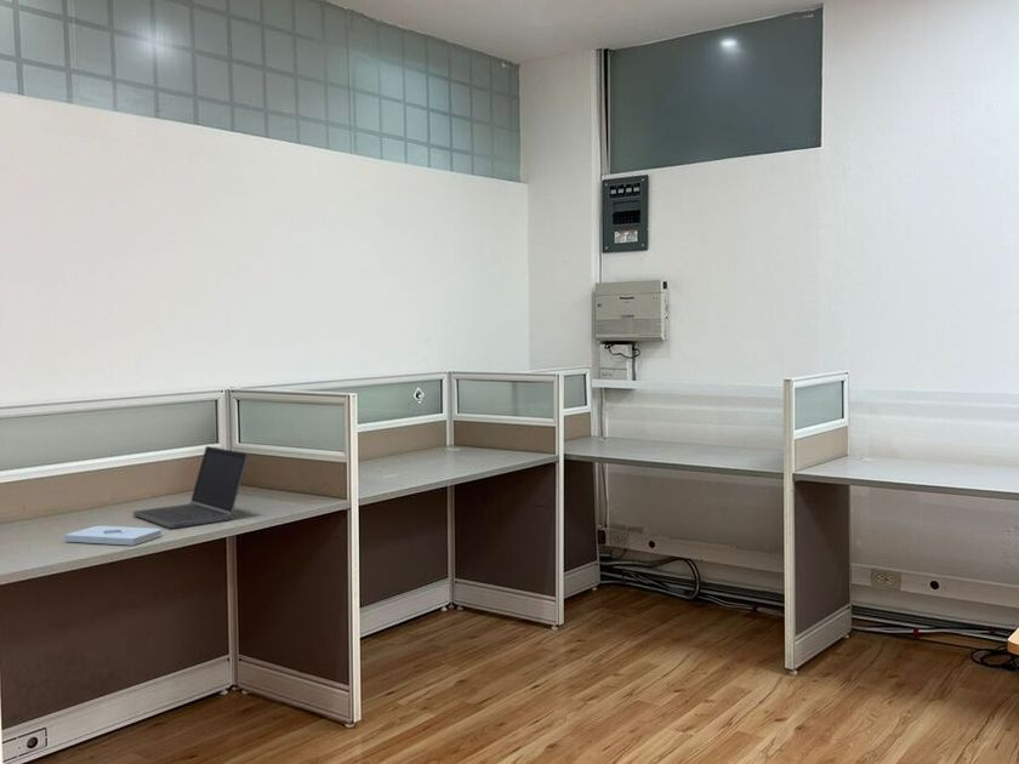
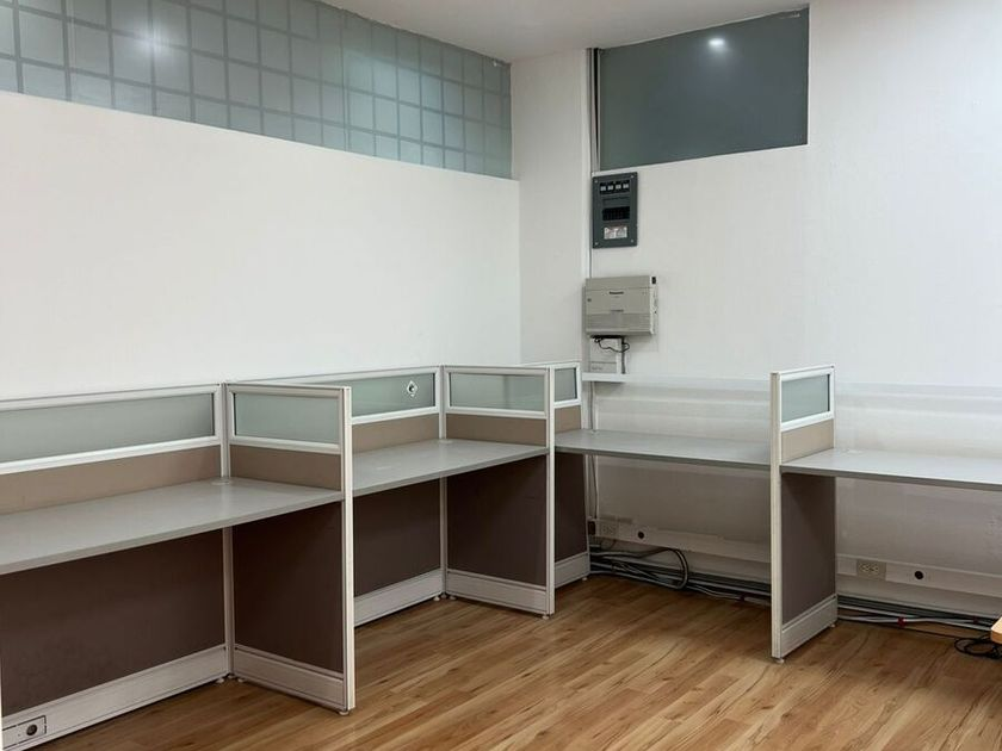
- notepad (114, 535)
- laptop computer (194, 488)
